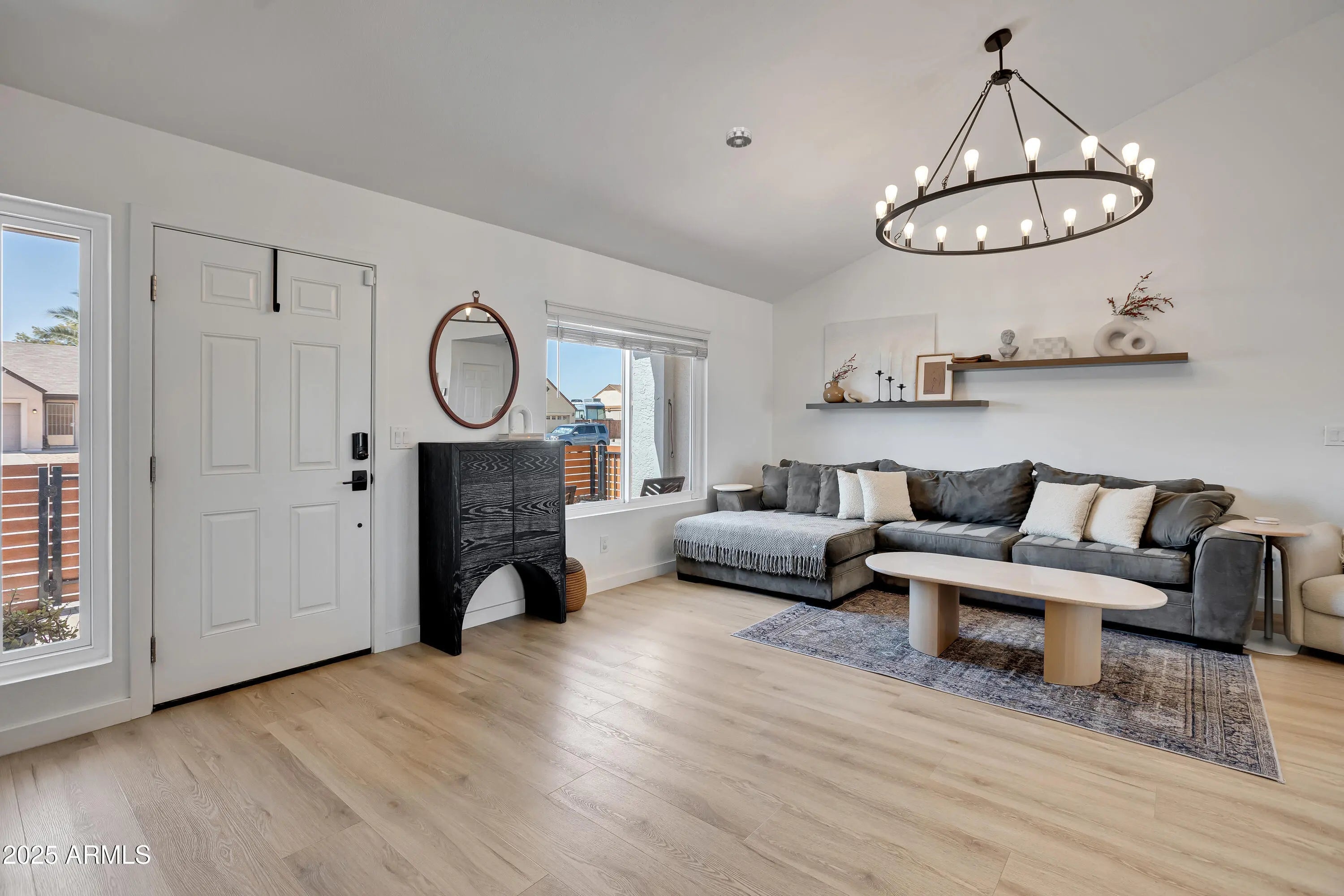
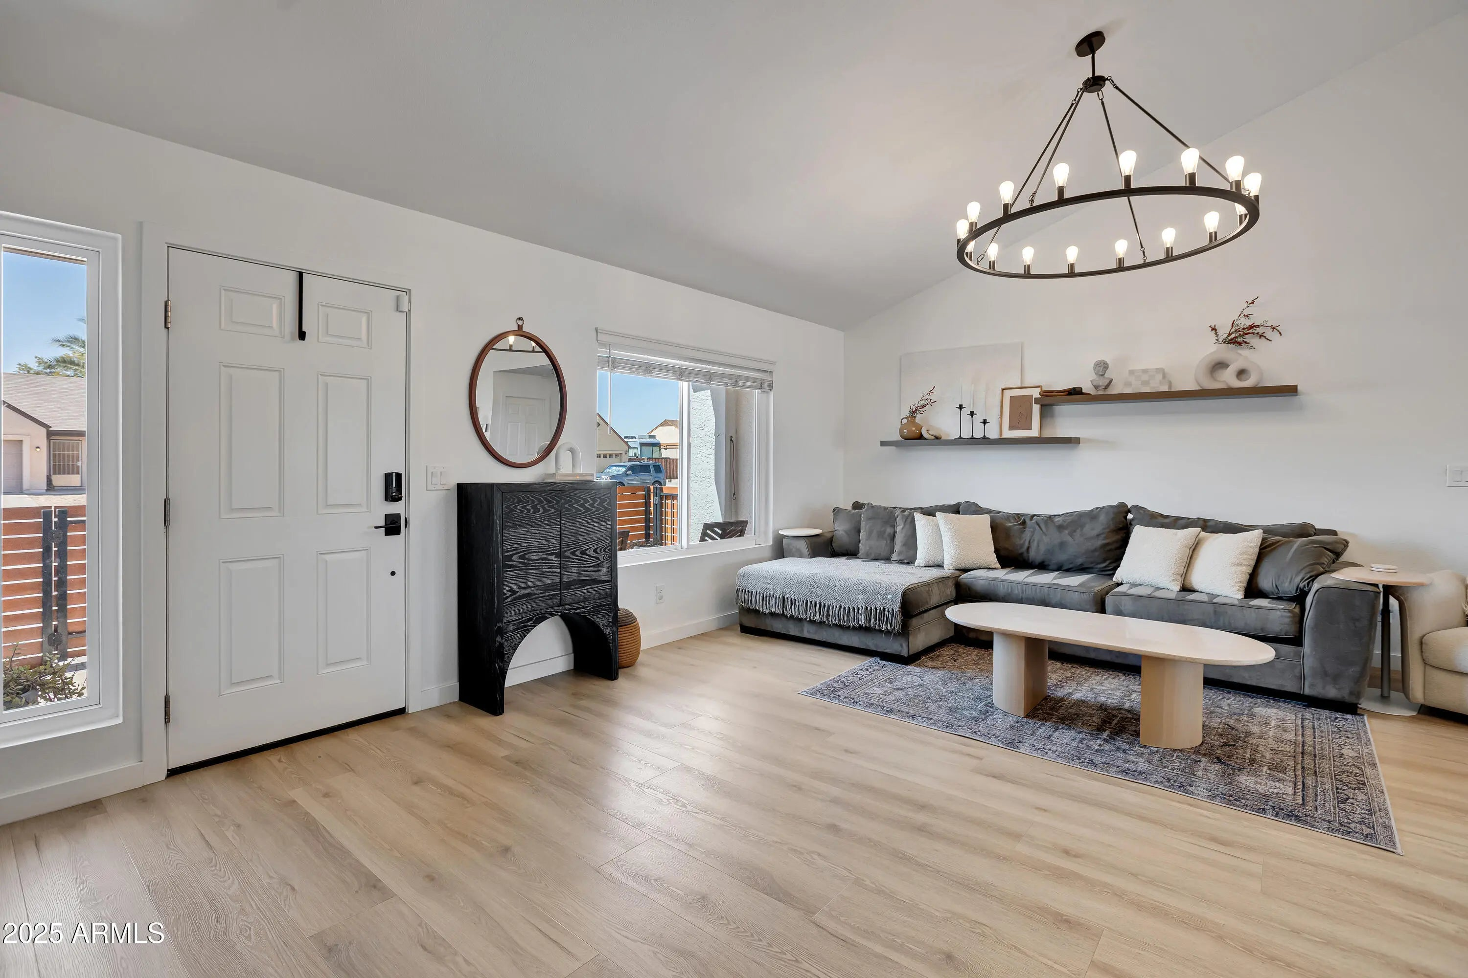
- smoke detector (739, 137)
